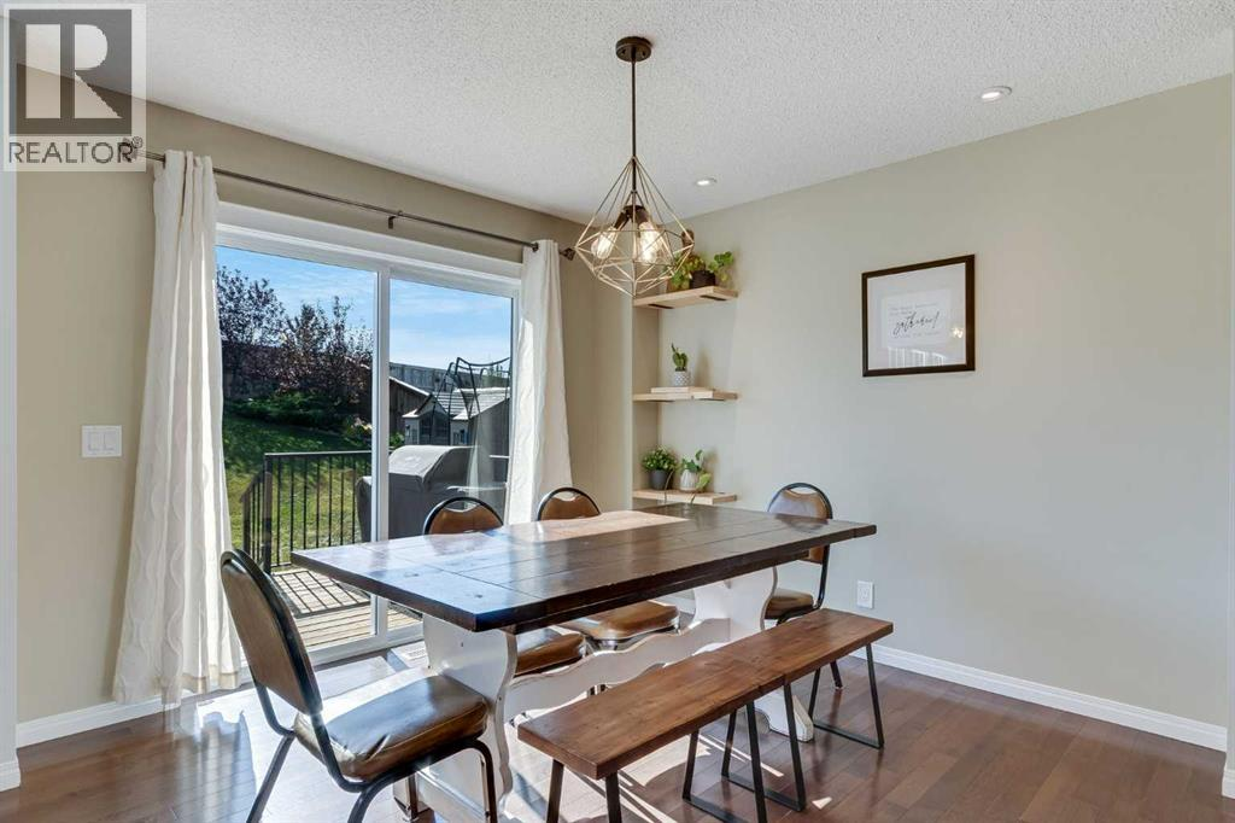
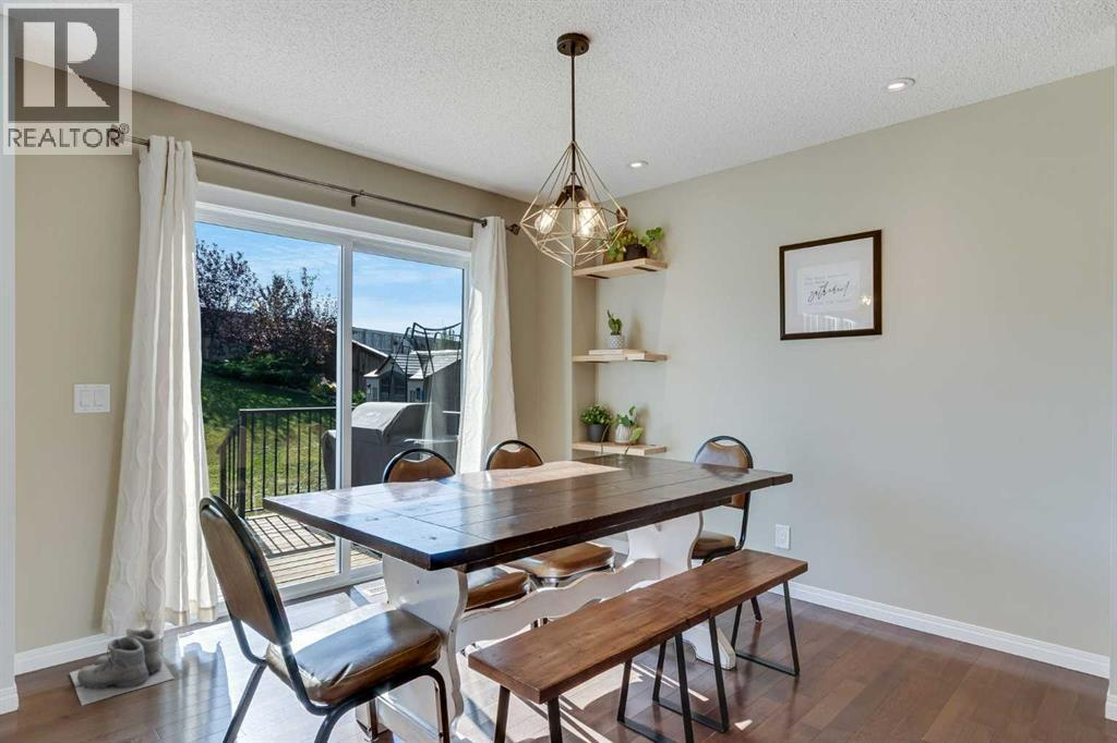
+ boots (121, 653)
